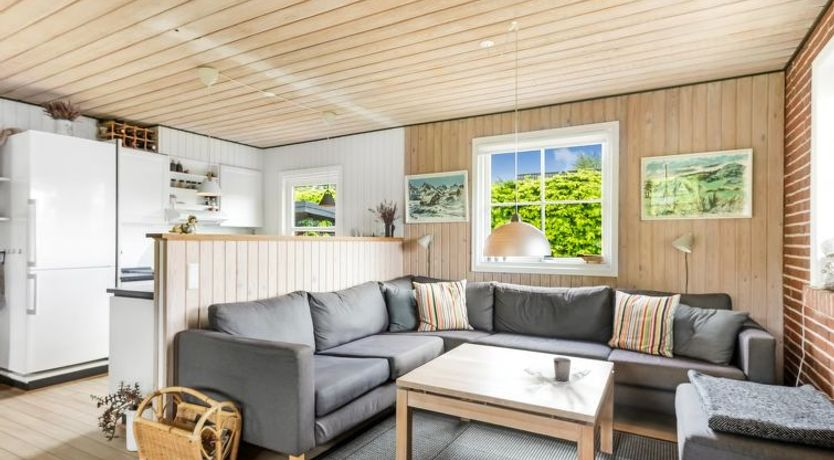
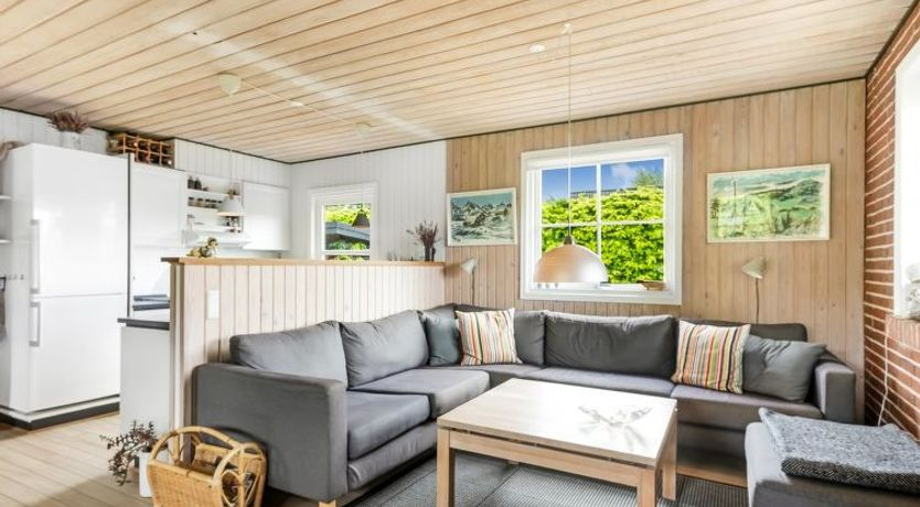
- cup (561, 370)
